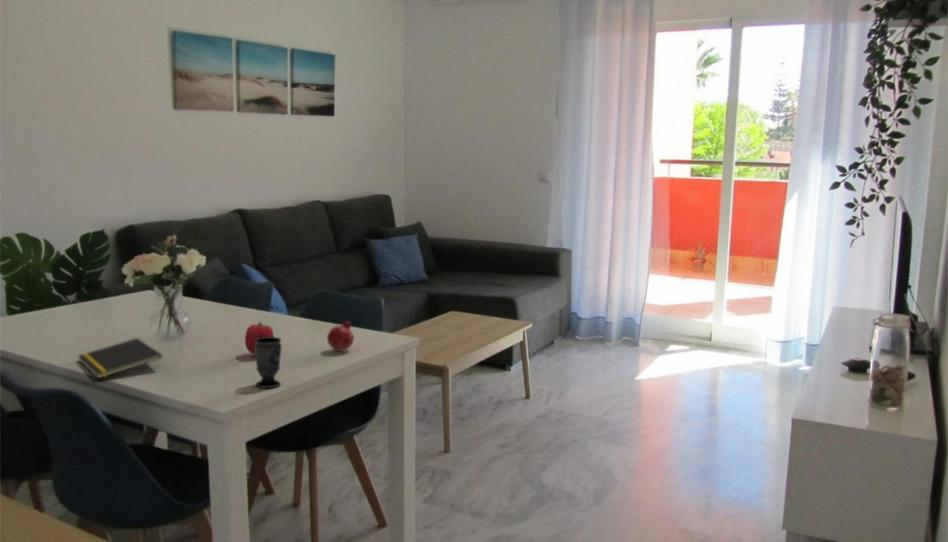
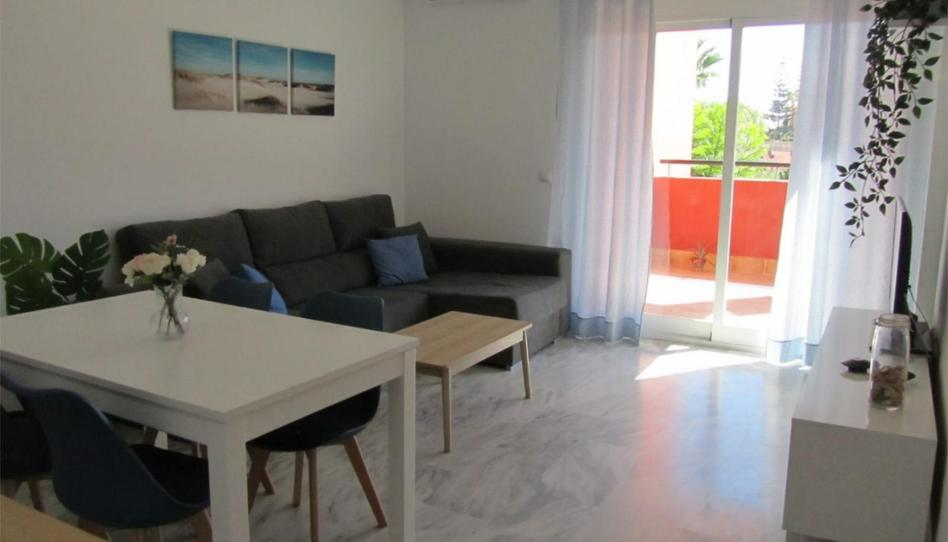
- cup (268, 362)
- notepad (119, 357)
- fruit (259, 337)
- fruit (340, 335)
